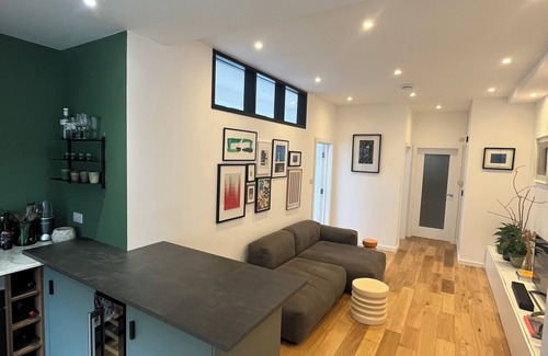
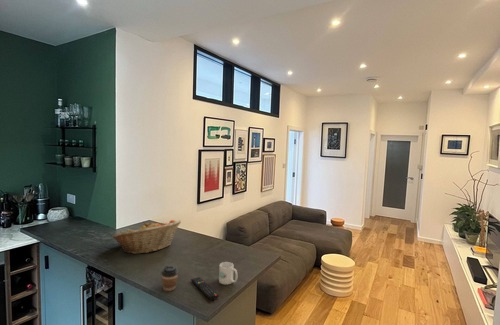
+ fruit basket (148, 233)
+ remote control (204, 288)
+ mug (228, 273)
+ coffee cup (169, 277)
